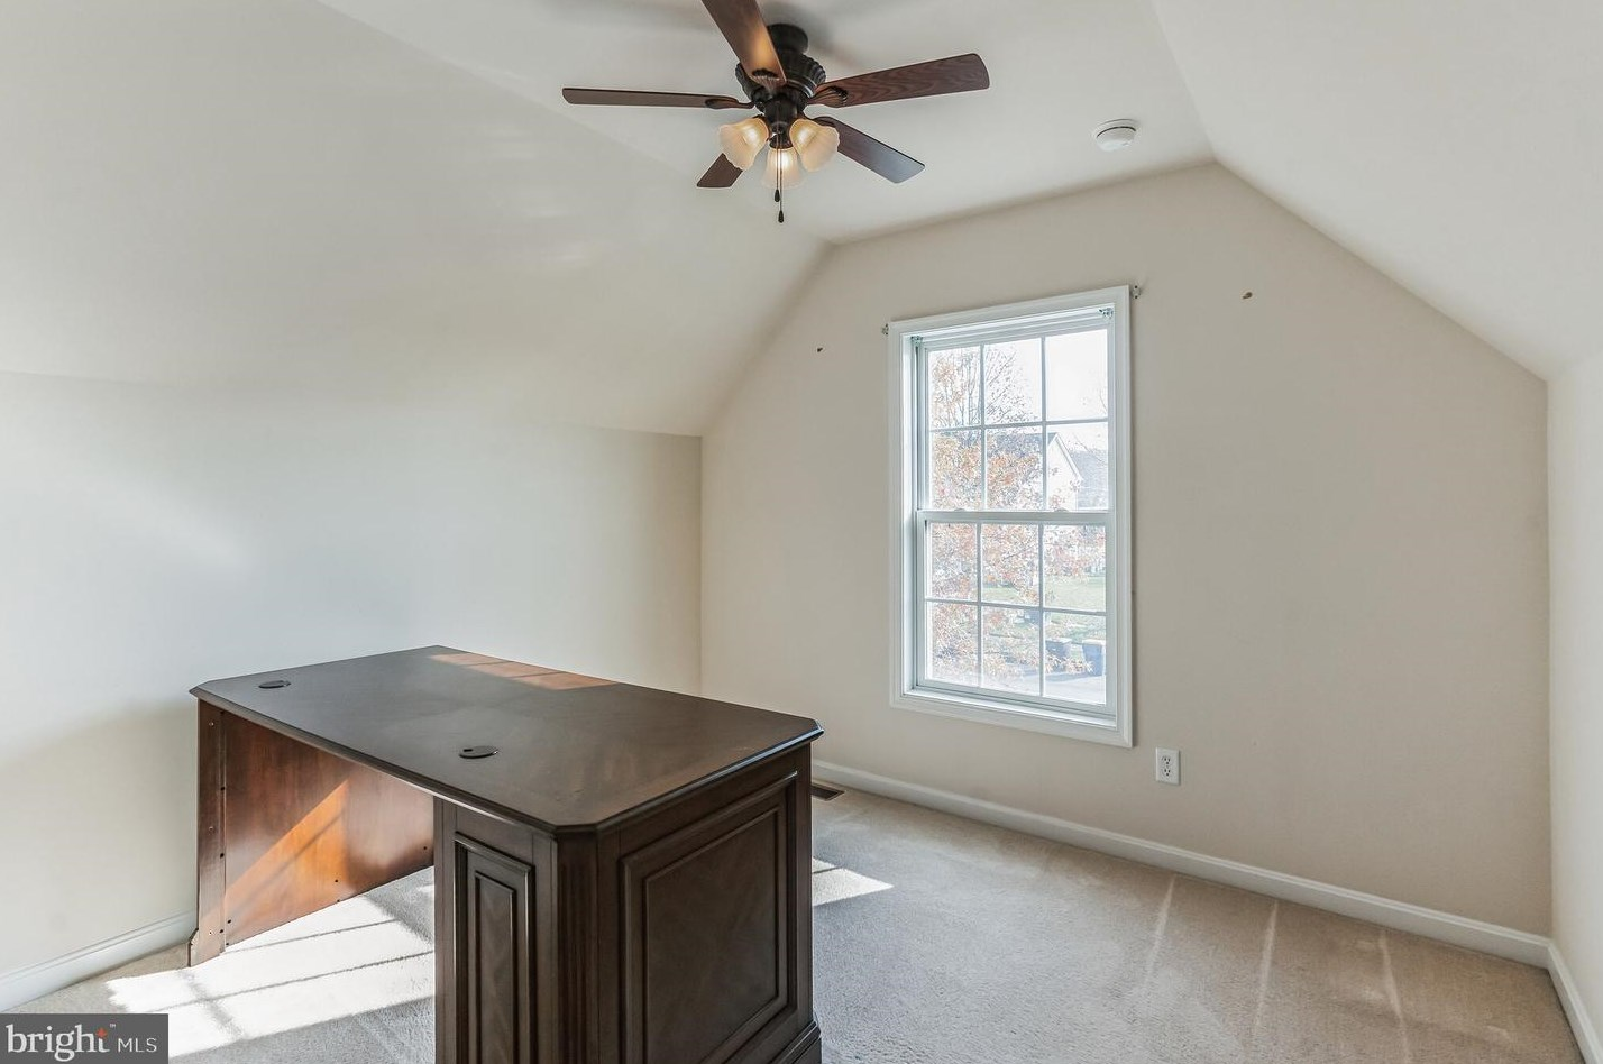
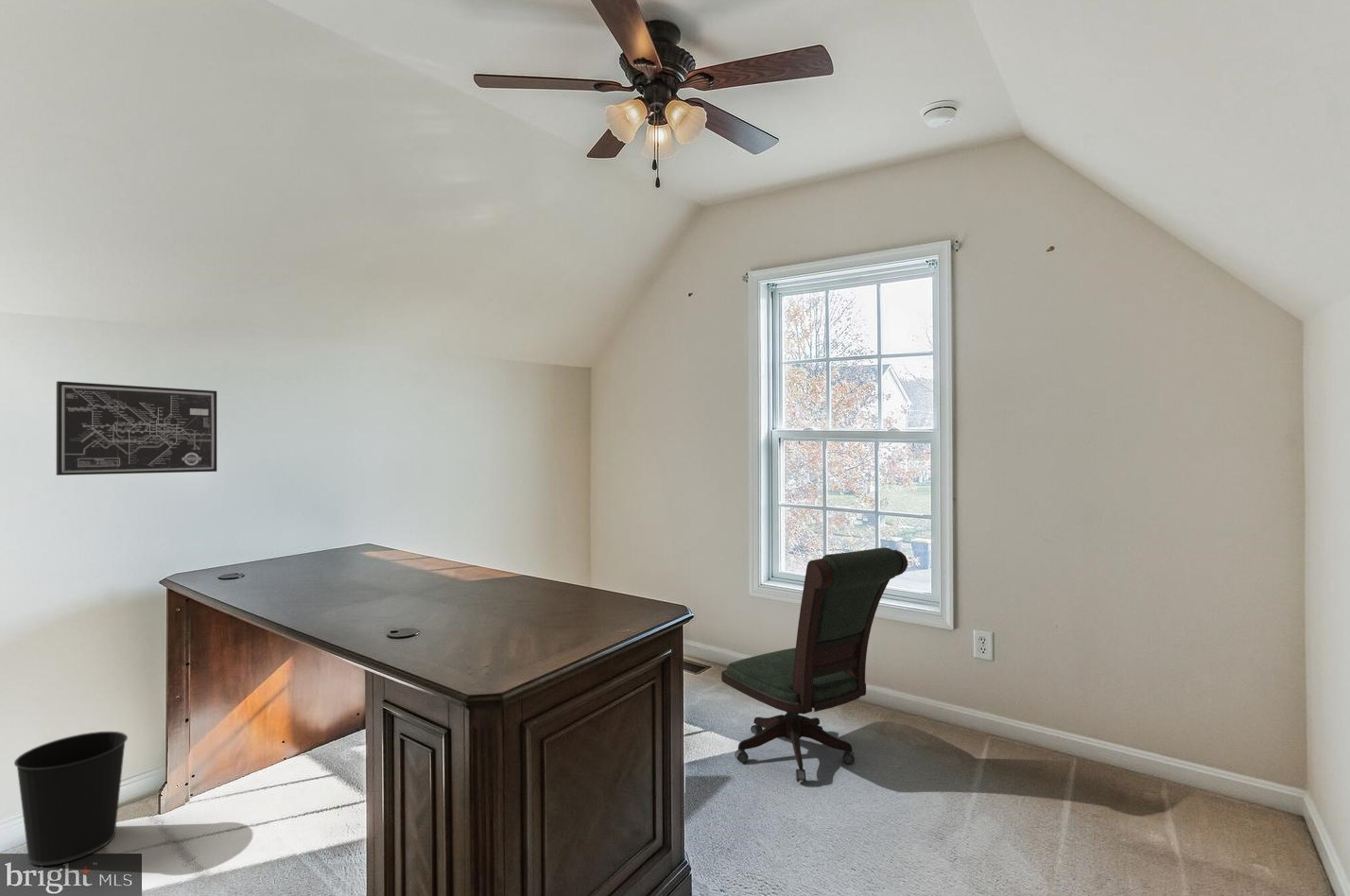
+ office chair (806, 652)
+ wall art (142, 429)
+ wastebasket (73, 797)
